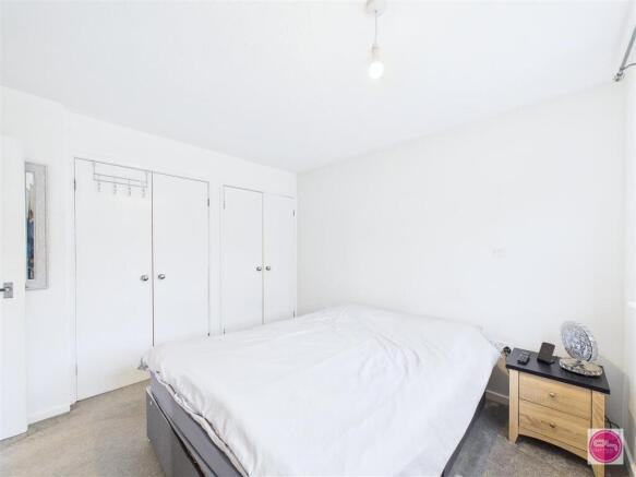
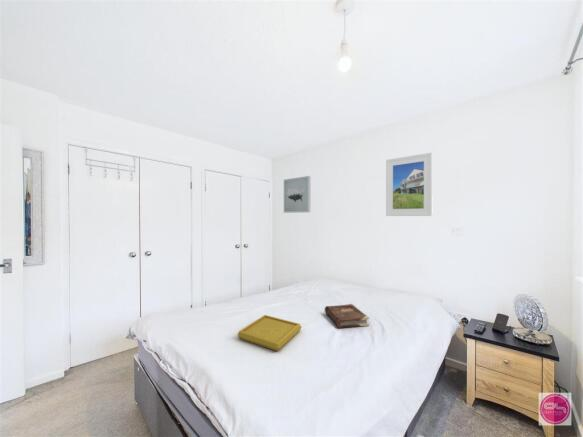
+ serving tray (270, 330)
+ book (345, 315)
+ wall art (296, 195)
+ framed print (407, 186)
